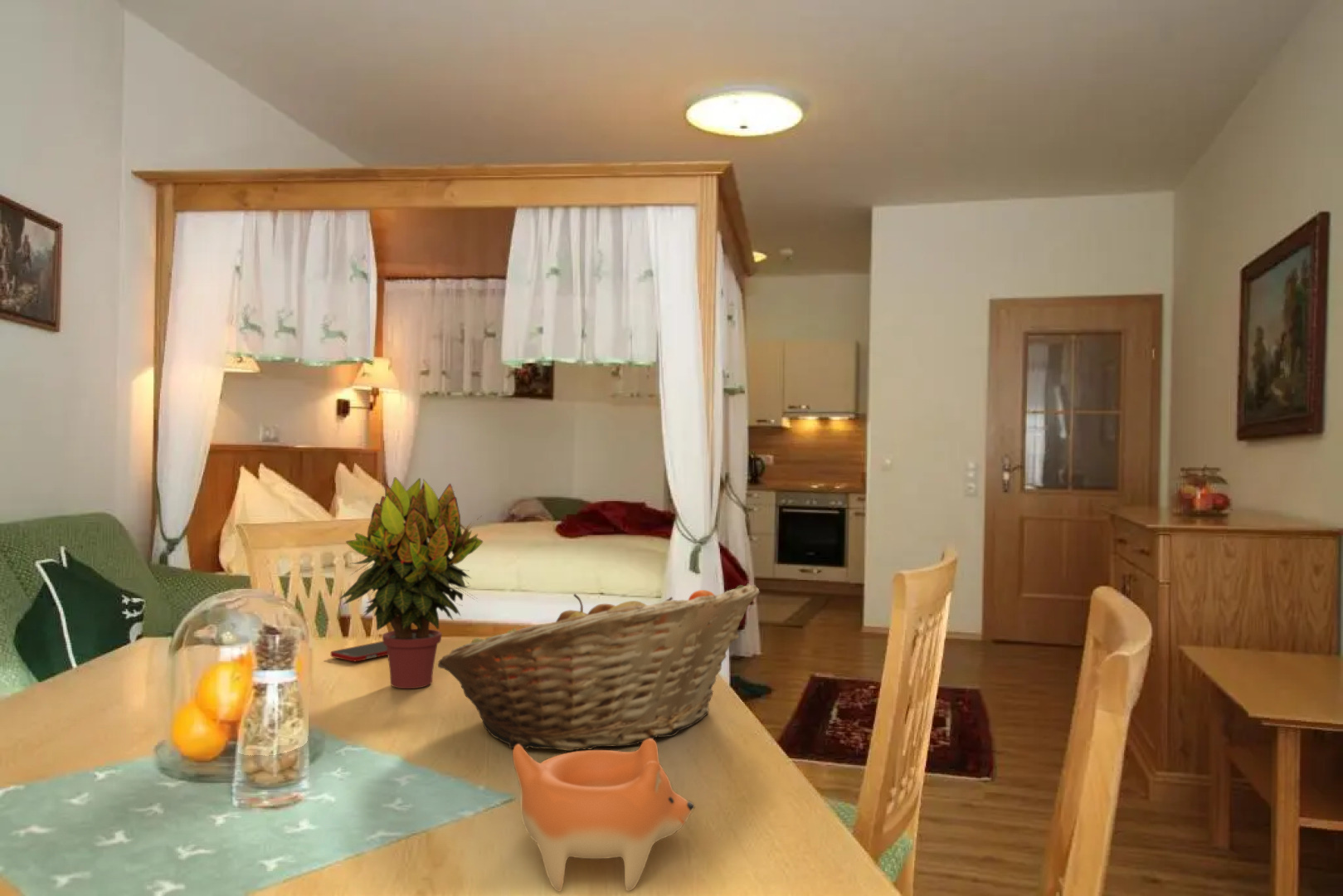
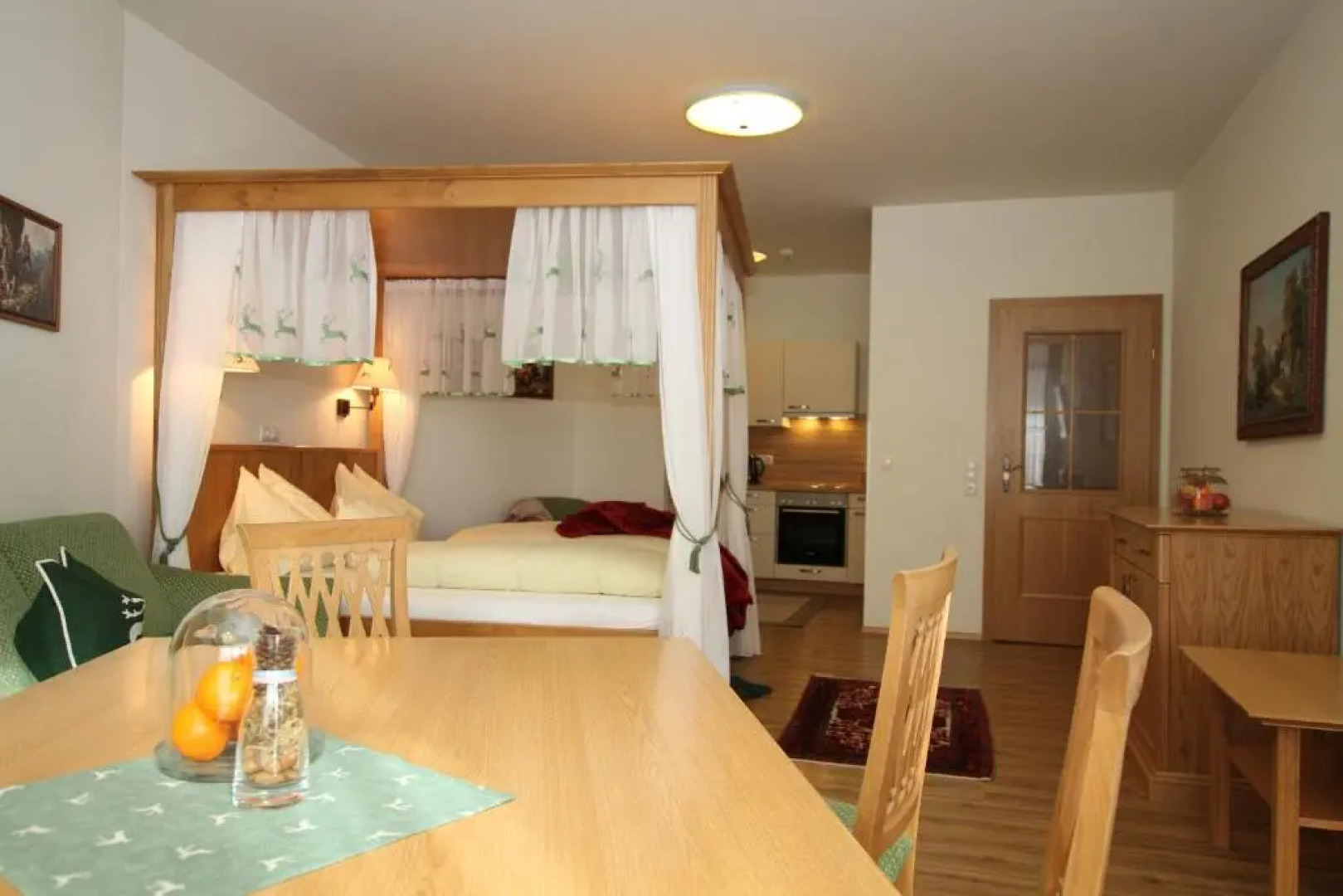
- cell phone (373, 650)
- fruit basket (609, 651)
- potted plant (410, 581)
- bowl (603, 804)
